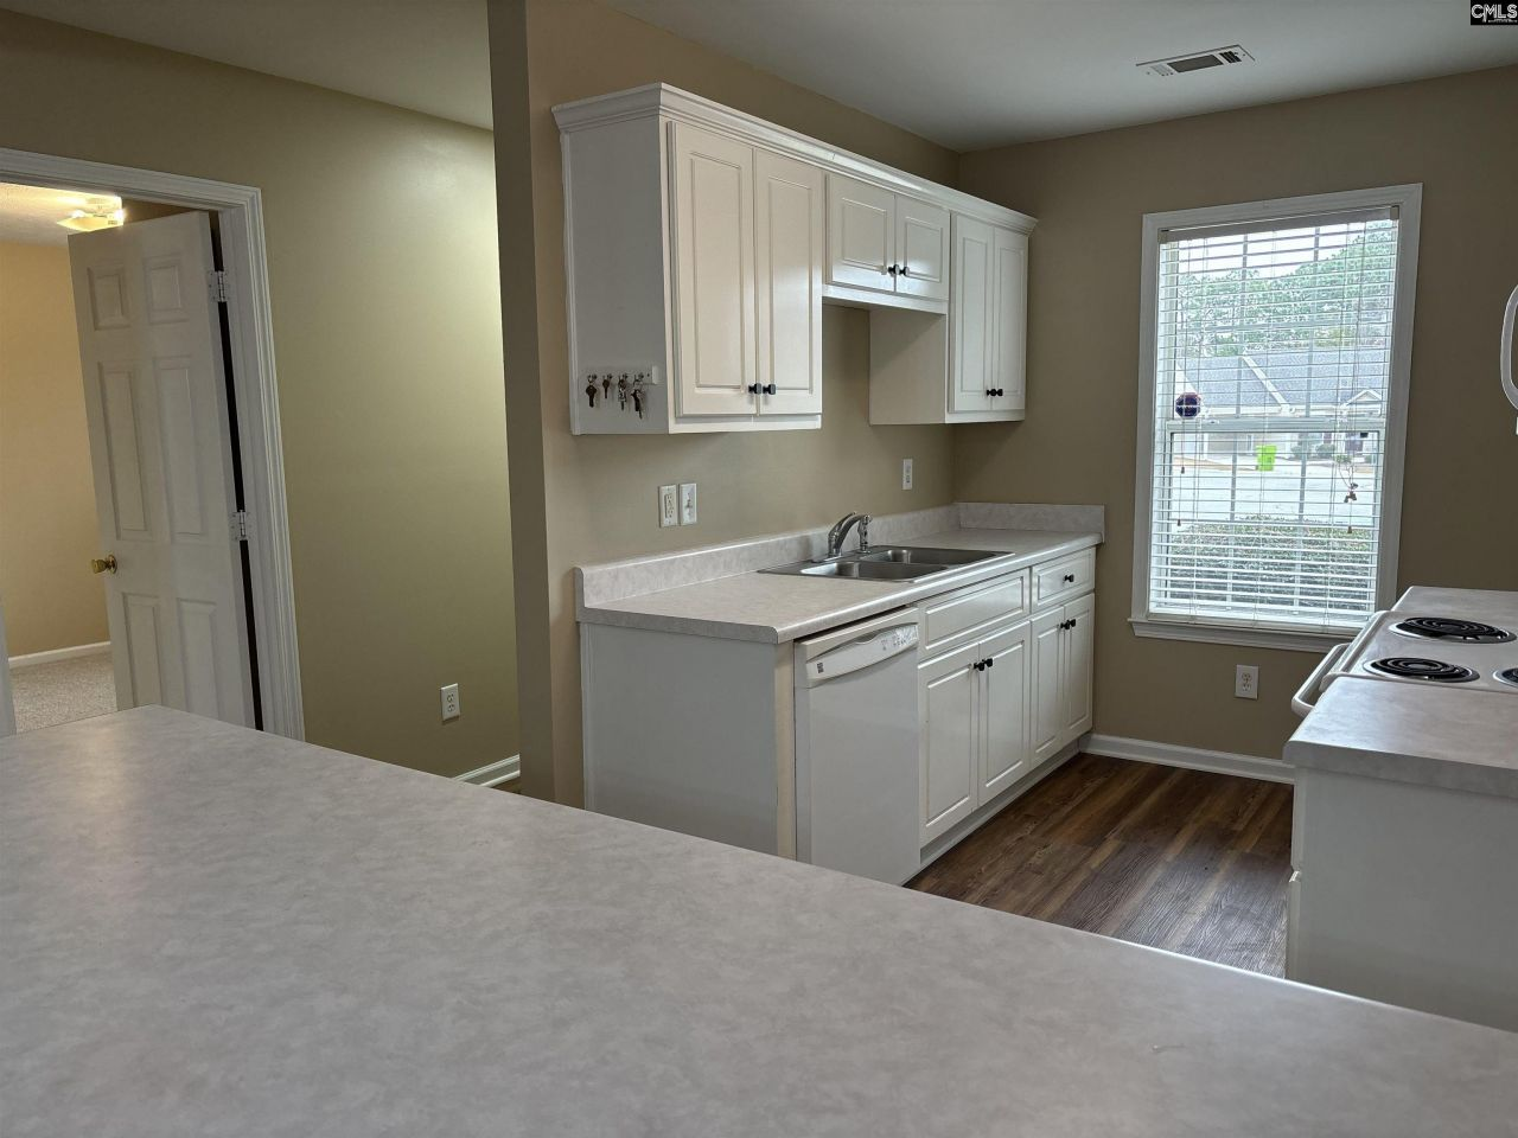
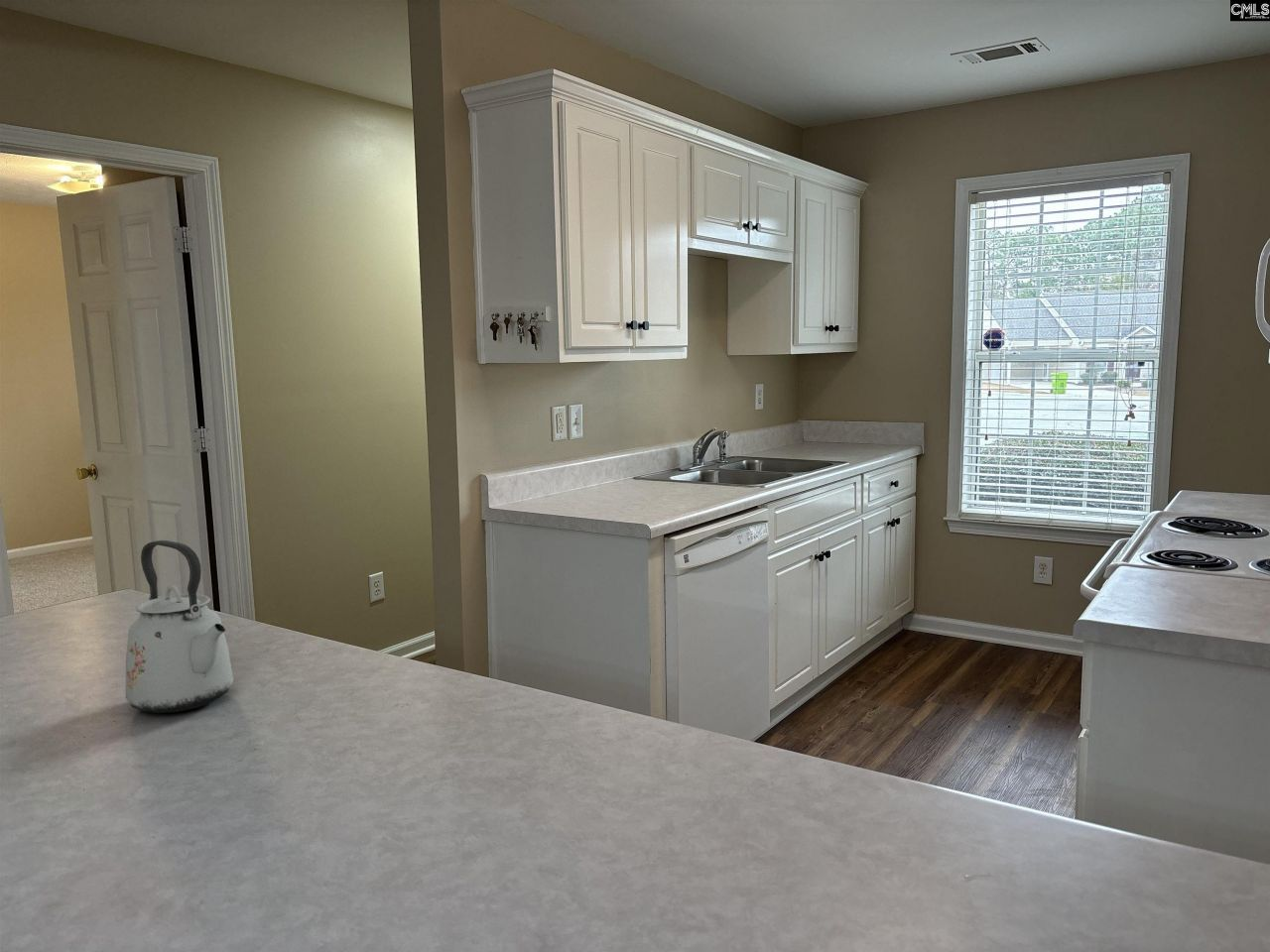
+ kettle (185, 625)
